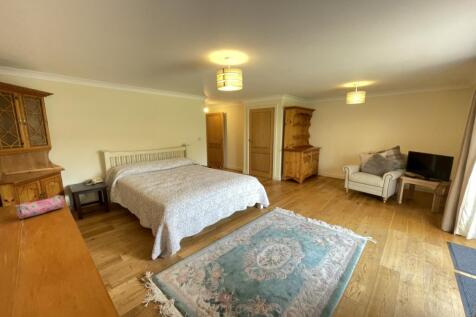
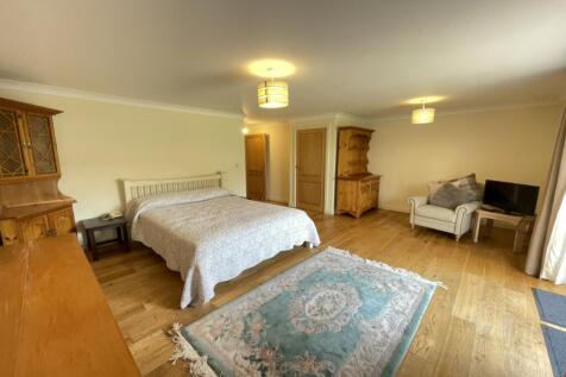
- pencil case (41, 206)
